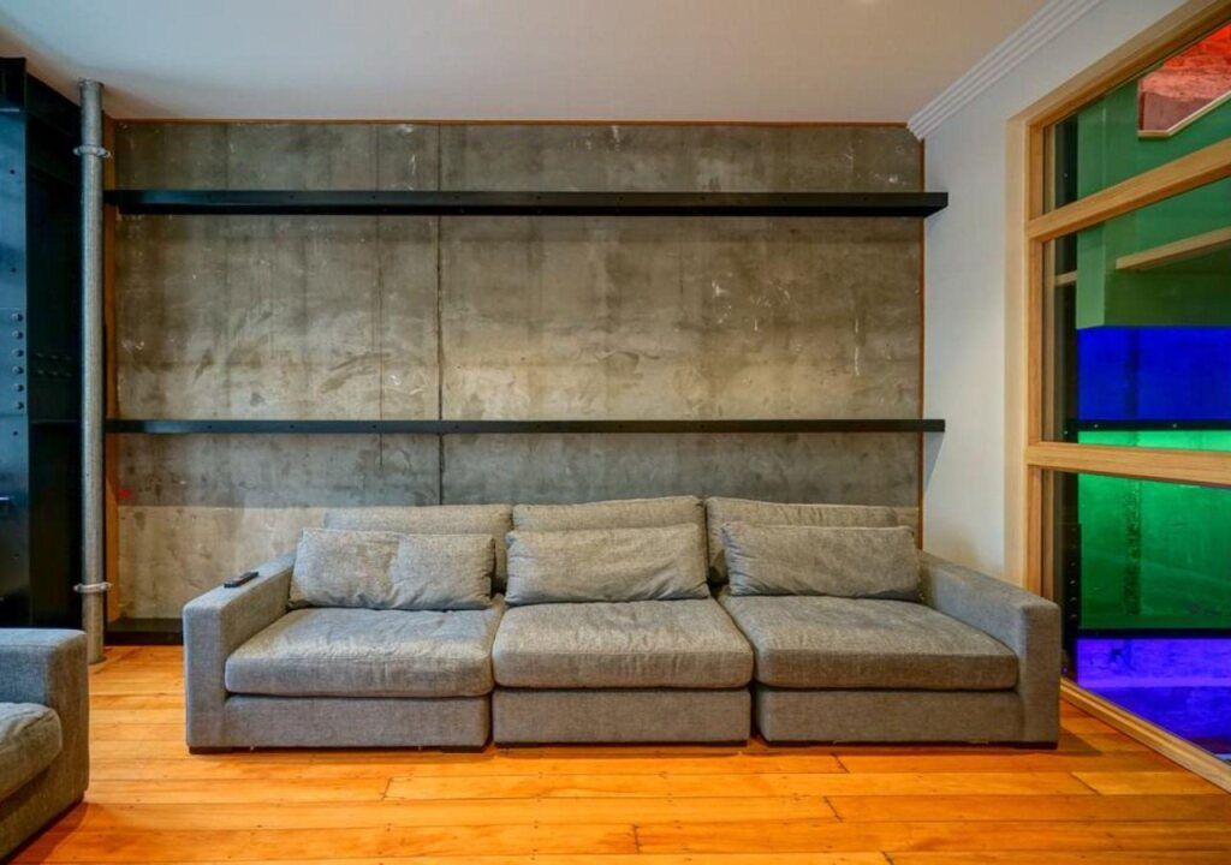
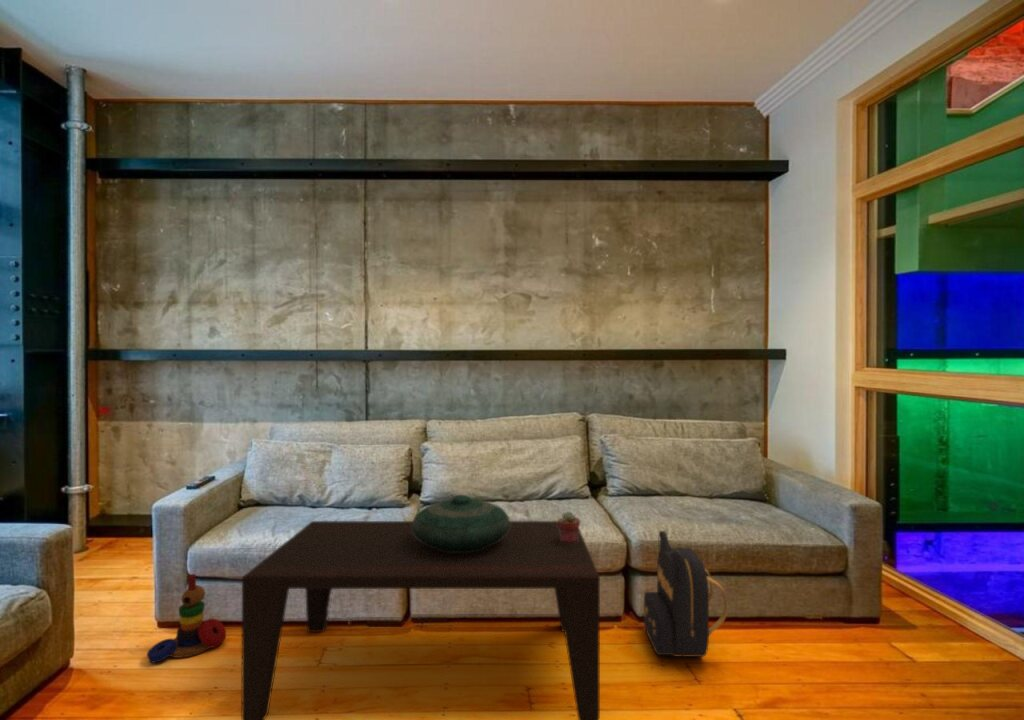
+ backpack (684, 593)
+ potted succulent (569, 525)
+ coffee table (434, 588)
+ decorative bowl (461, 517)
+ stacking toy (190, 612)
